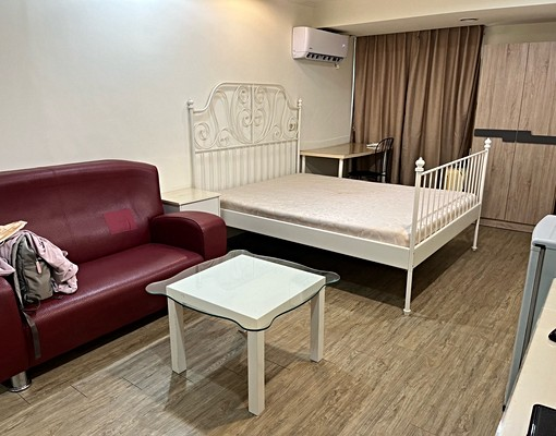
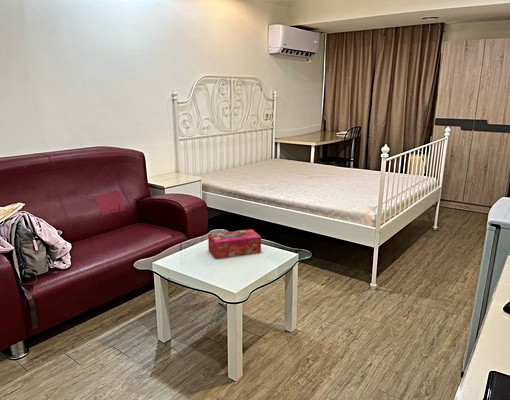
+ tissue box (234, 243)
